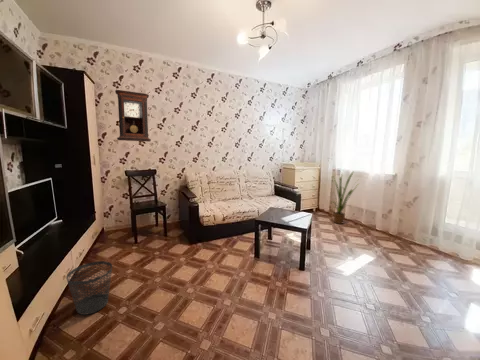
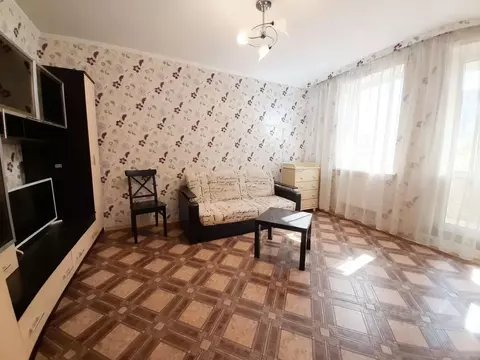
- house plant (341, 196)
- pendulum clock (133, 117)
- wastebasket (91, 287)
